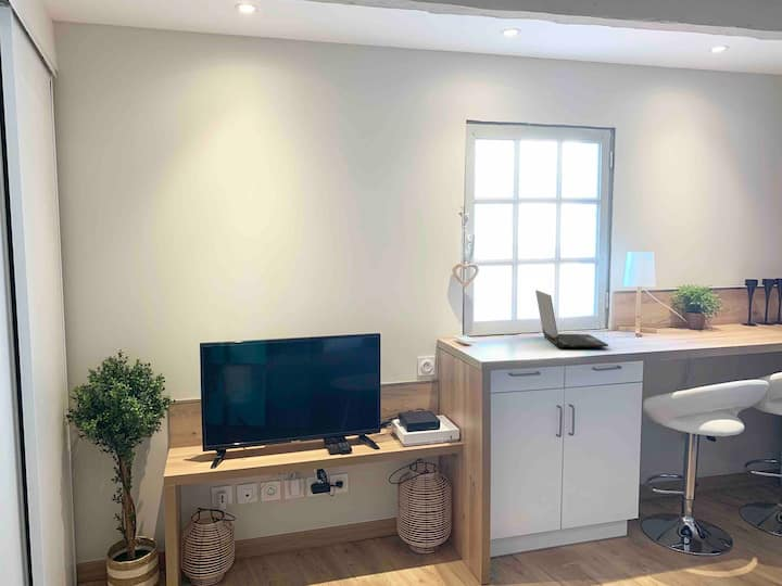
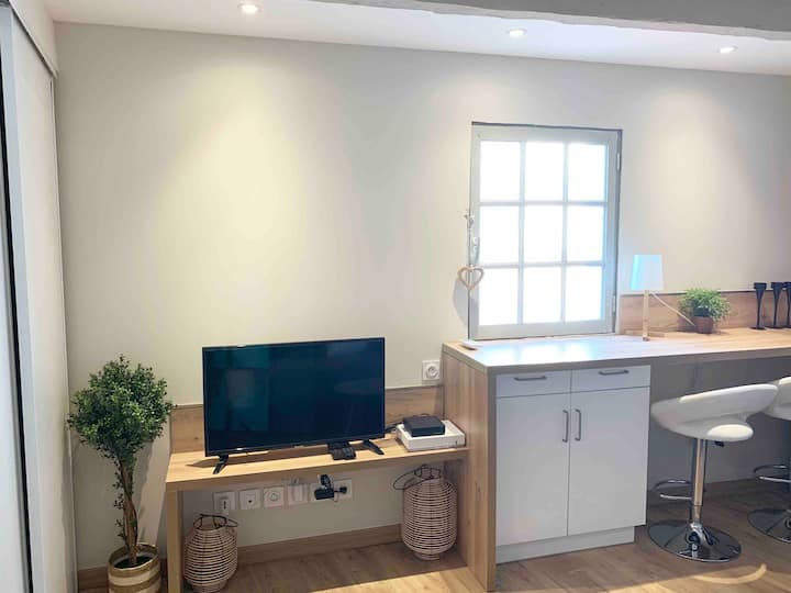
- laptop computer (555, 321)
